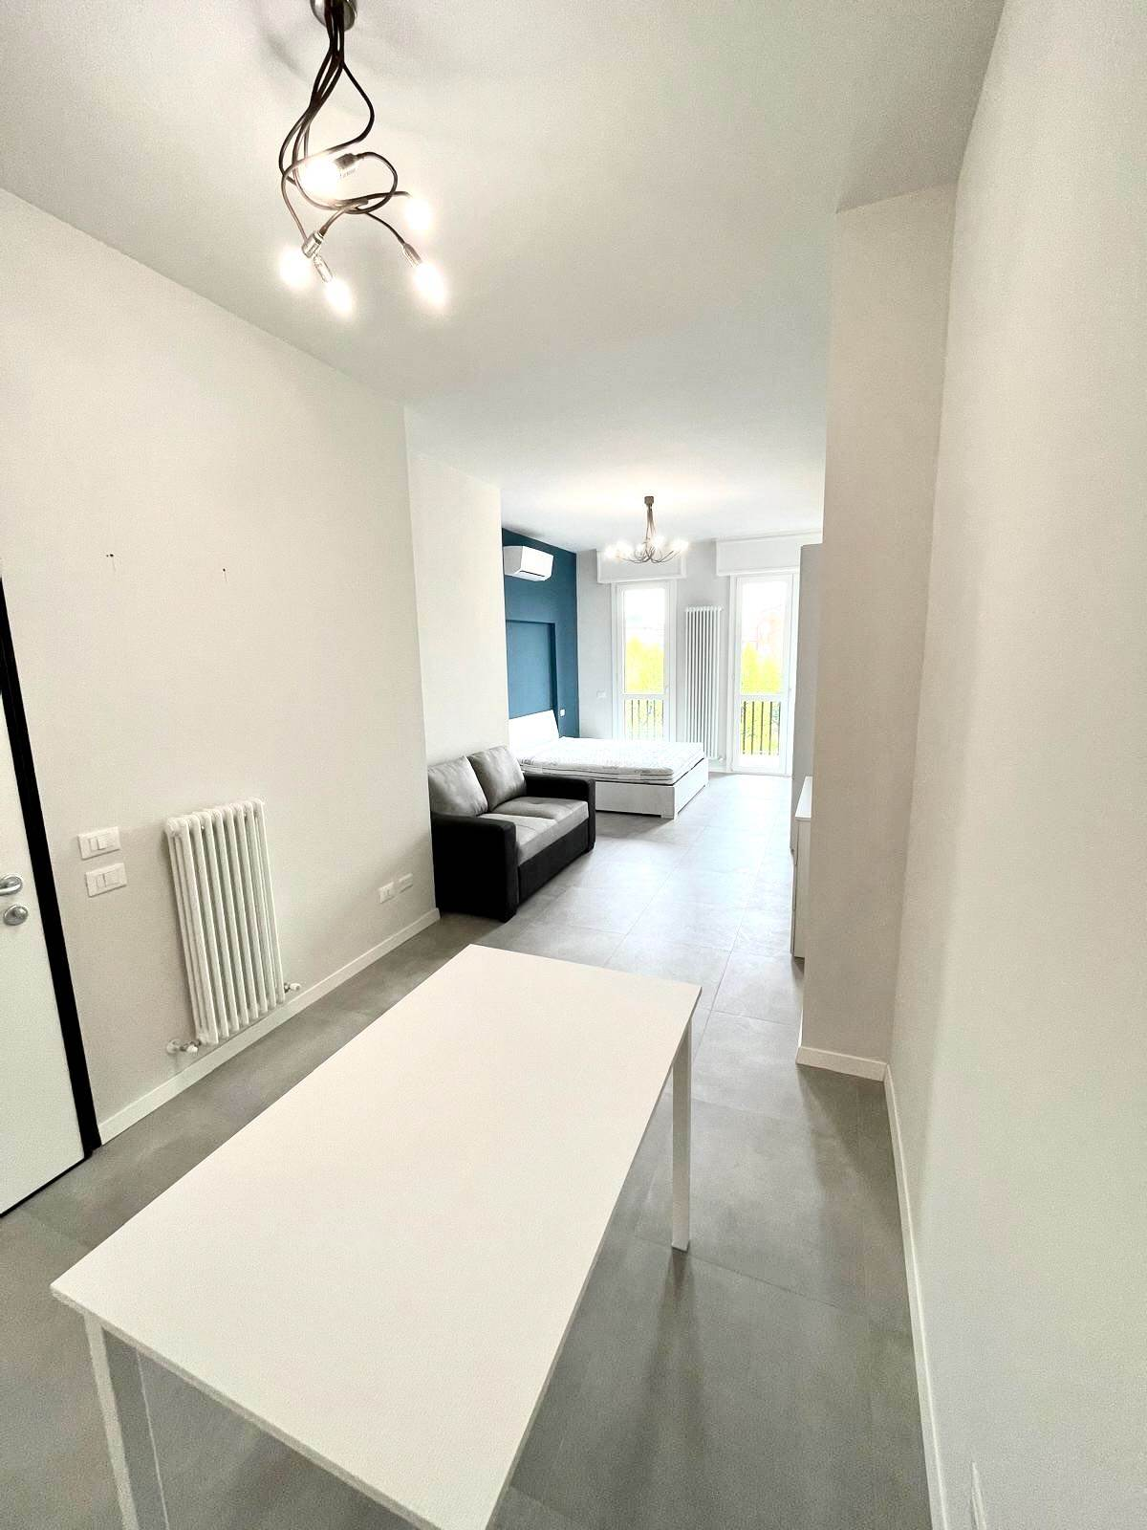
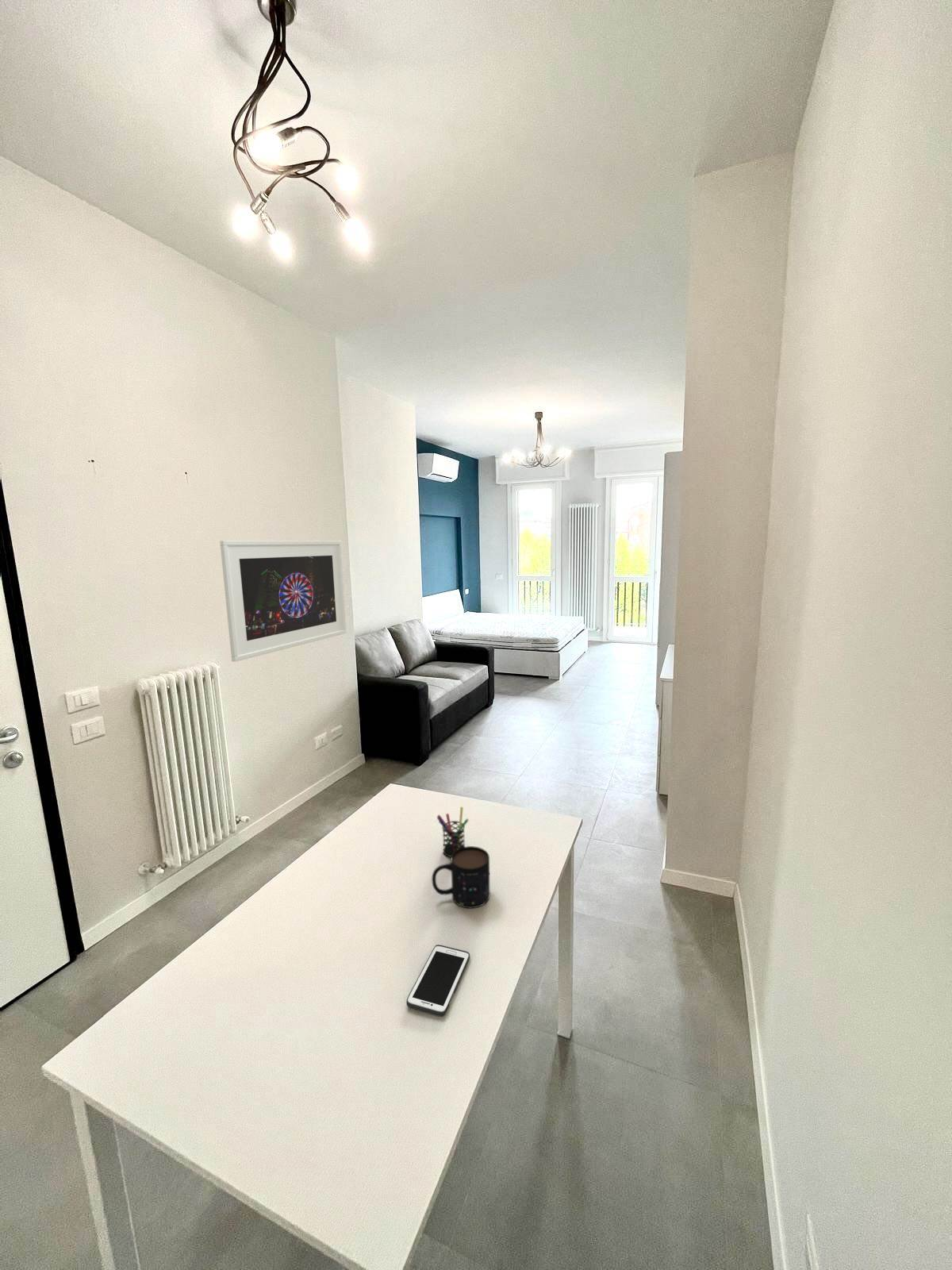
+ cell phone (440, 978)
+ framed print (293, 594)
+ pen holder (455, 832)
+ mug (460, 877)
